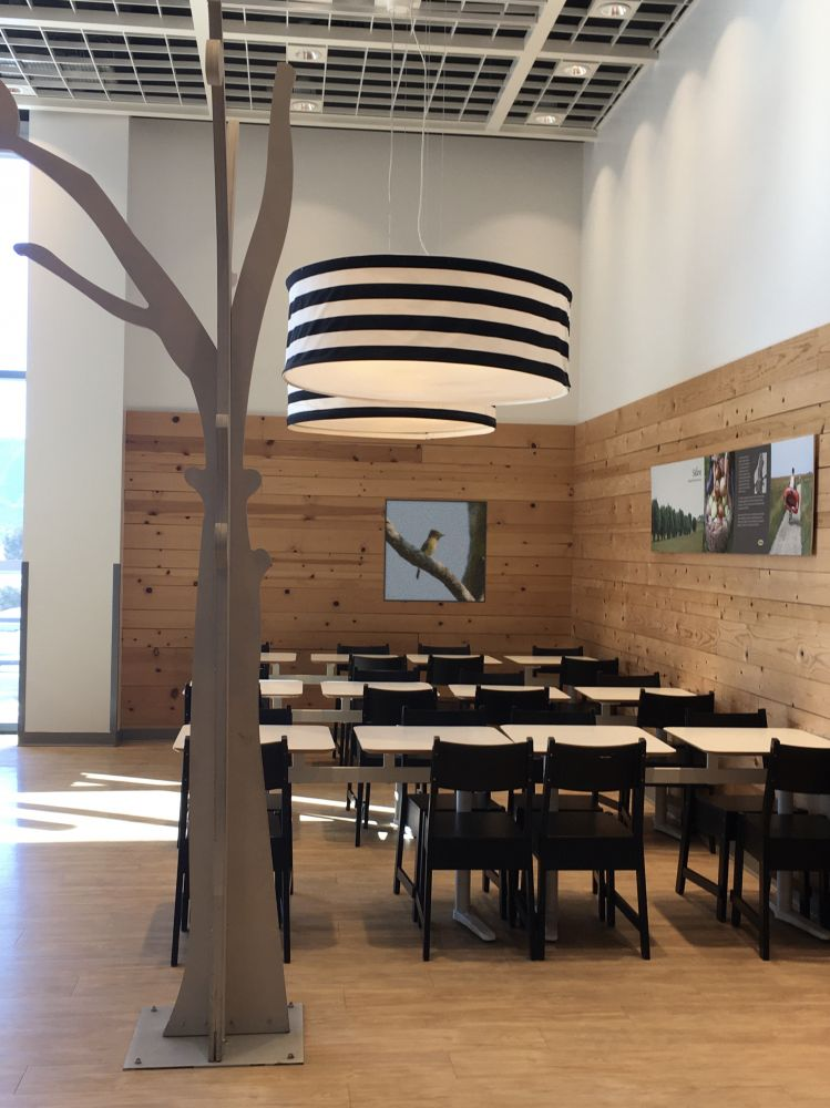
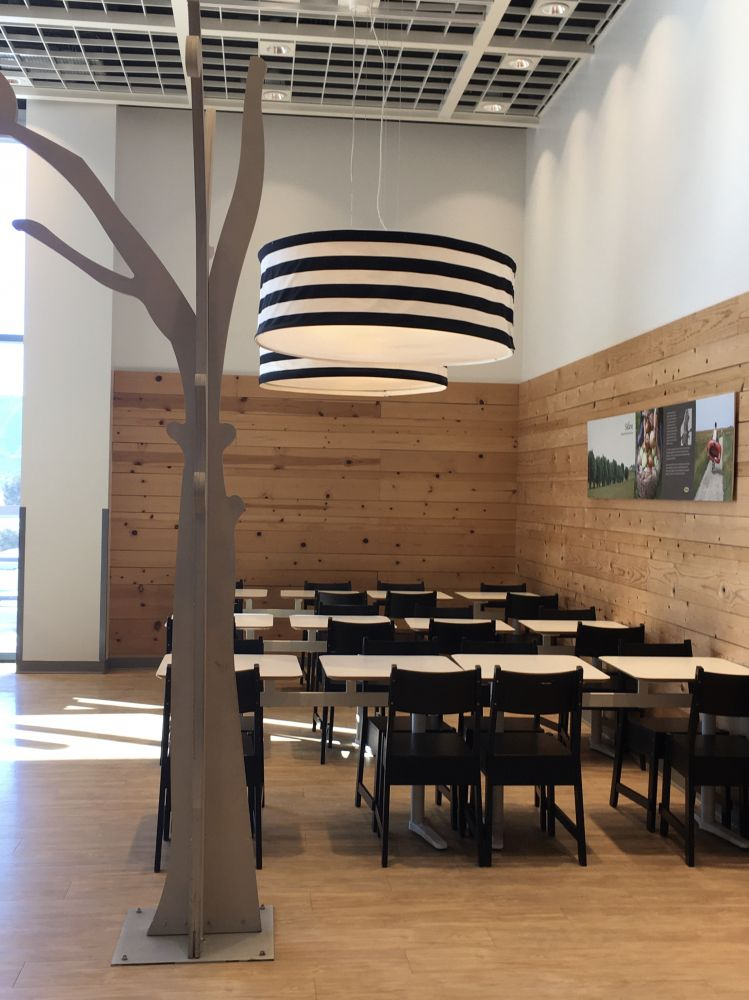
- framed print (434, 551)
